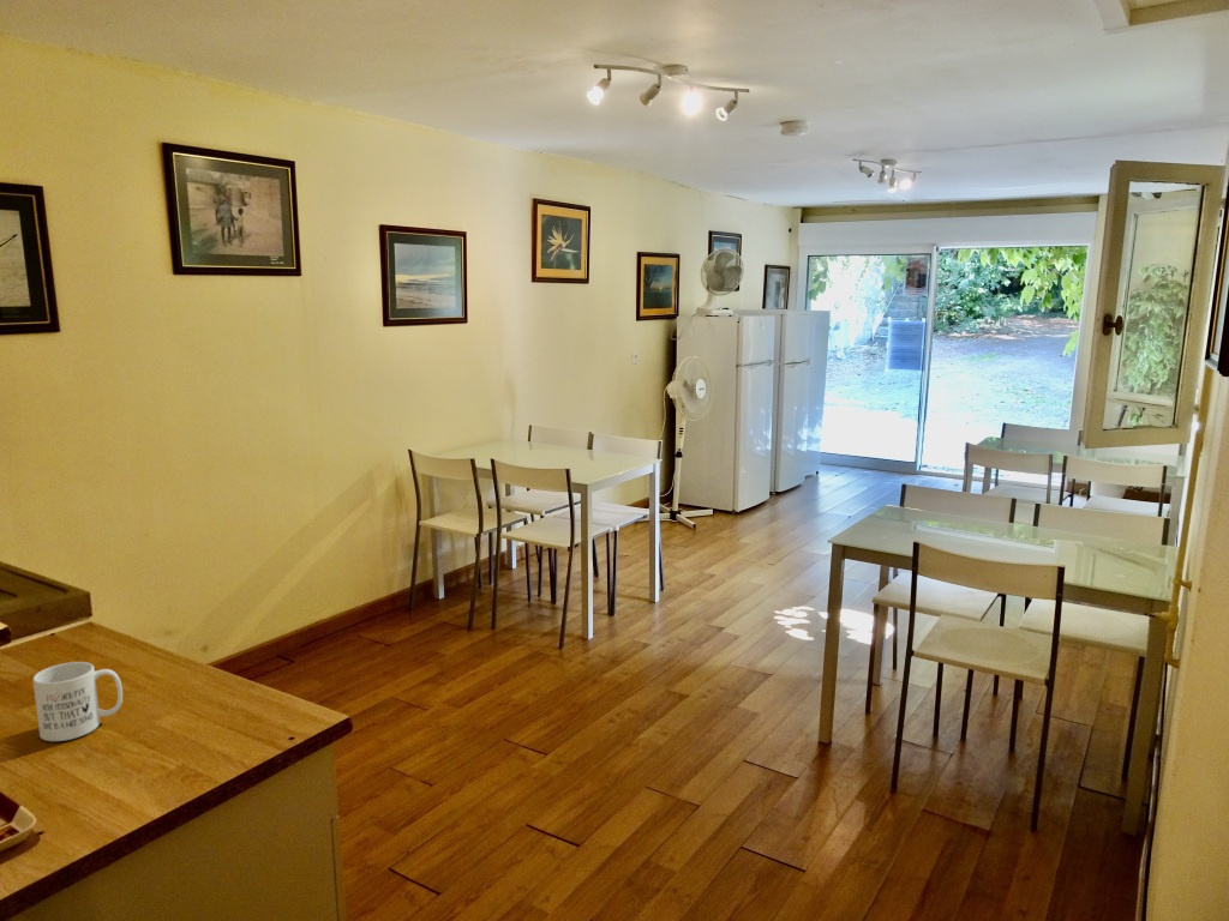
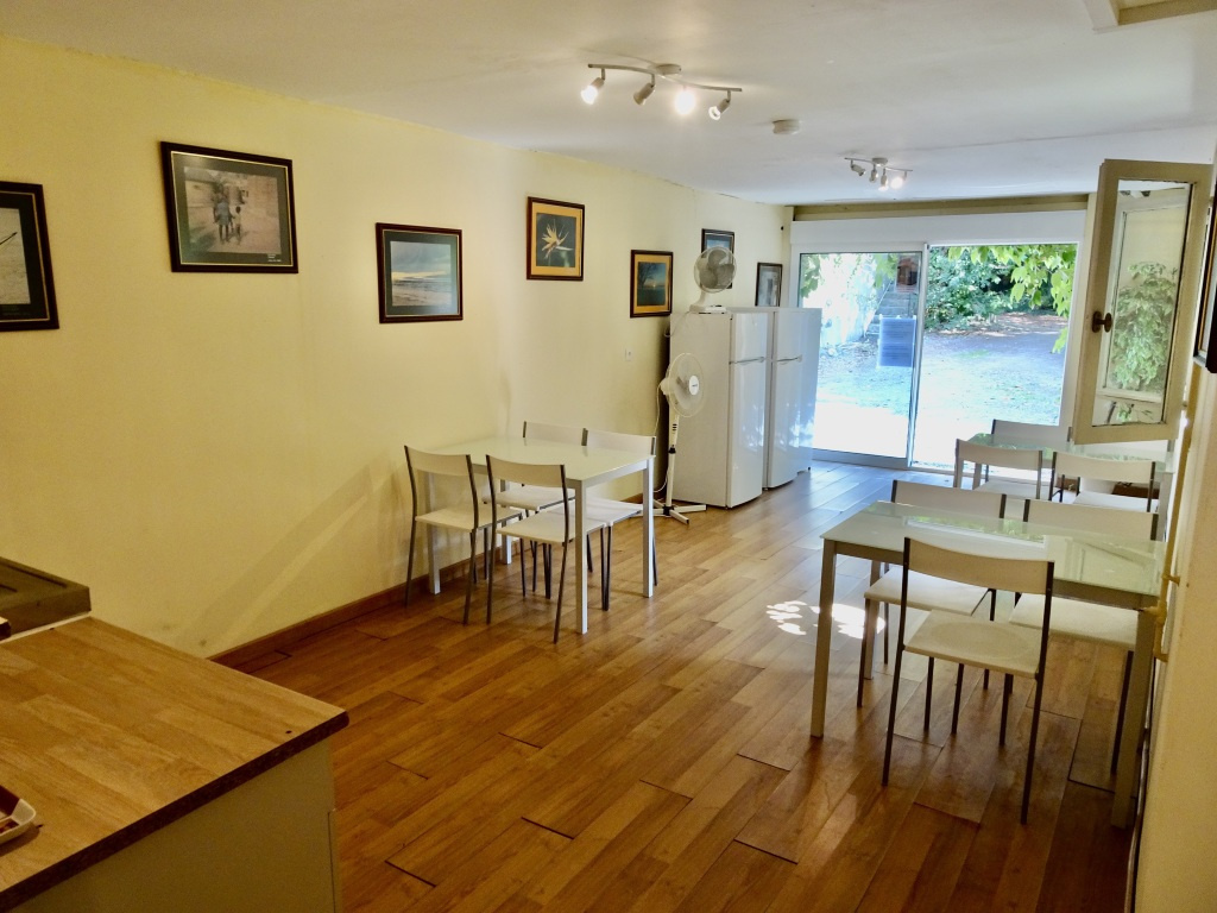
- mug (79, 698)
